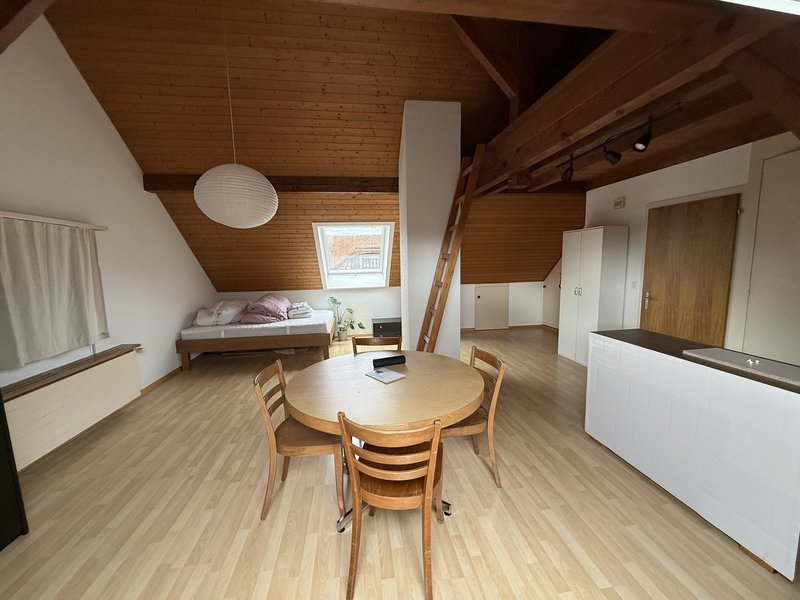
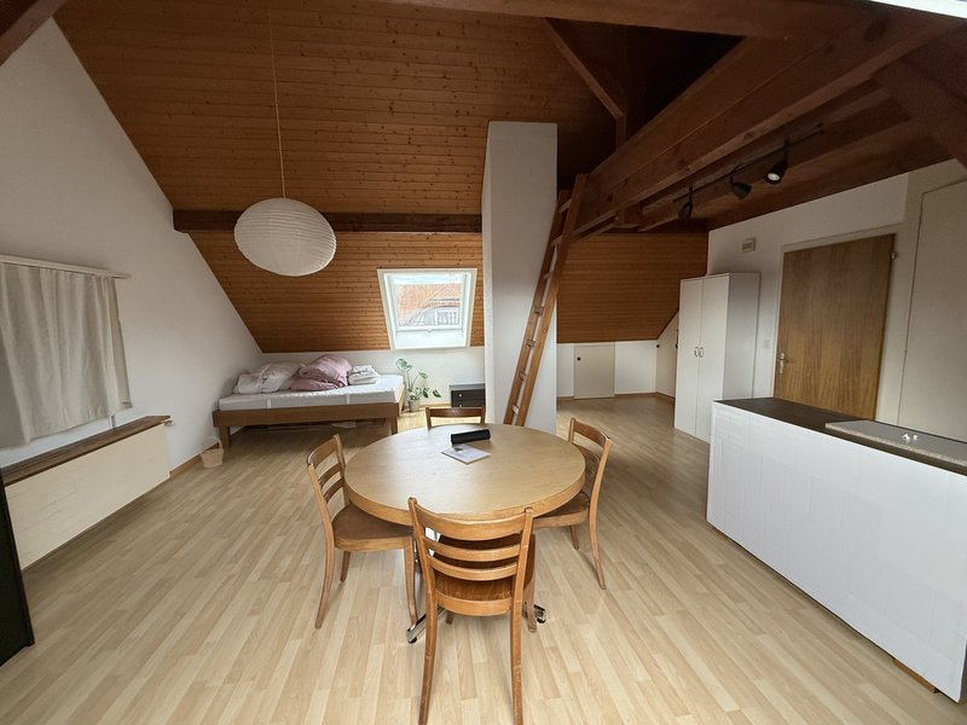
+ basket (212, 451)
